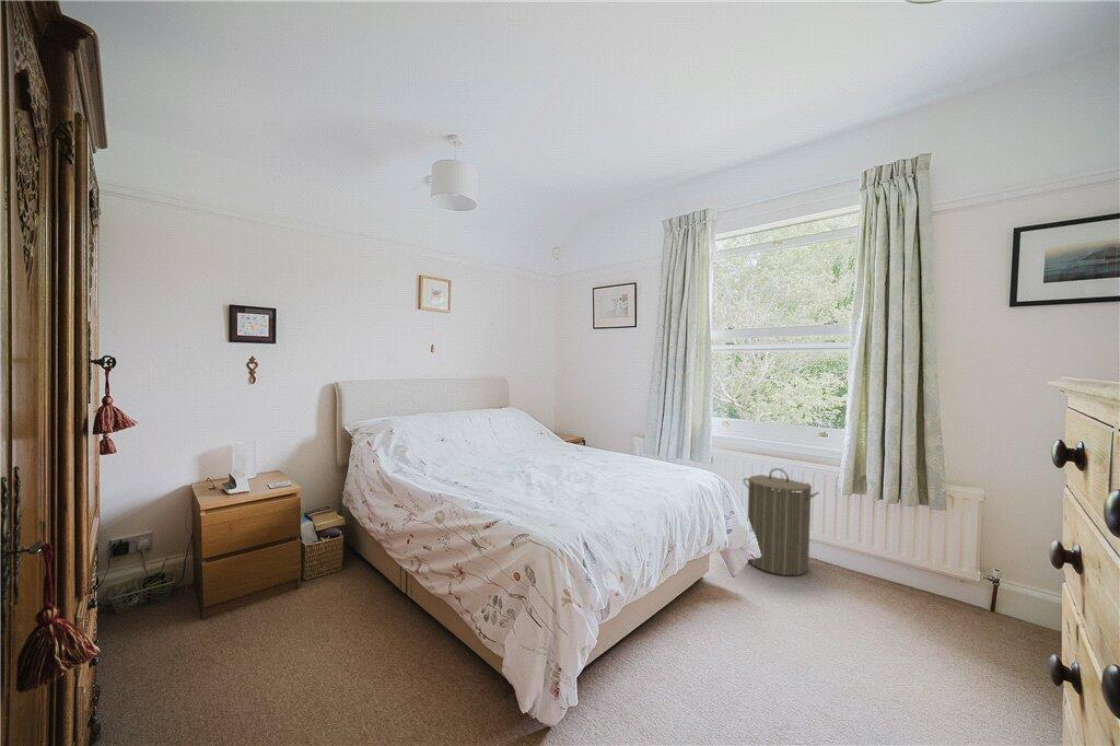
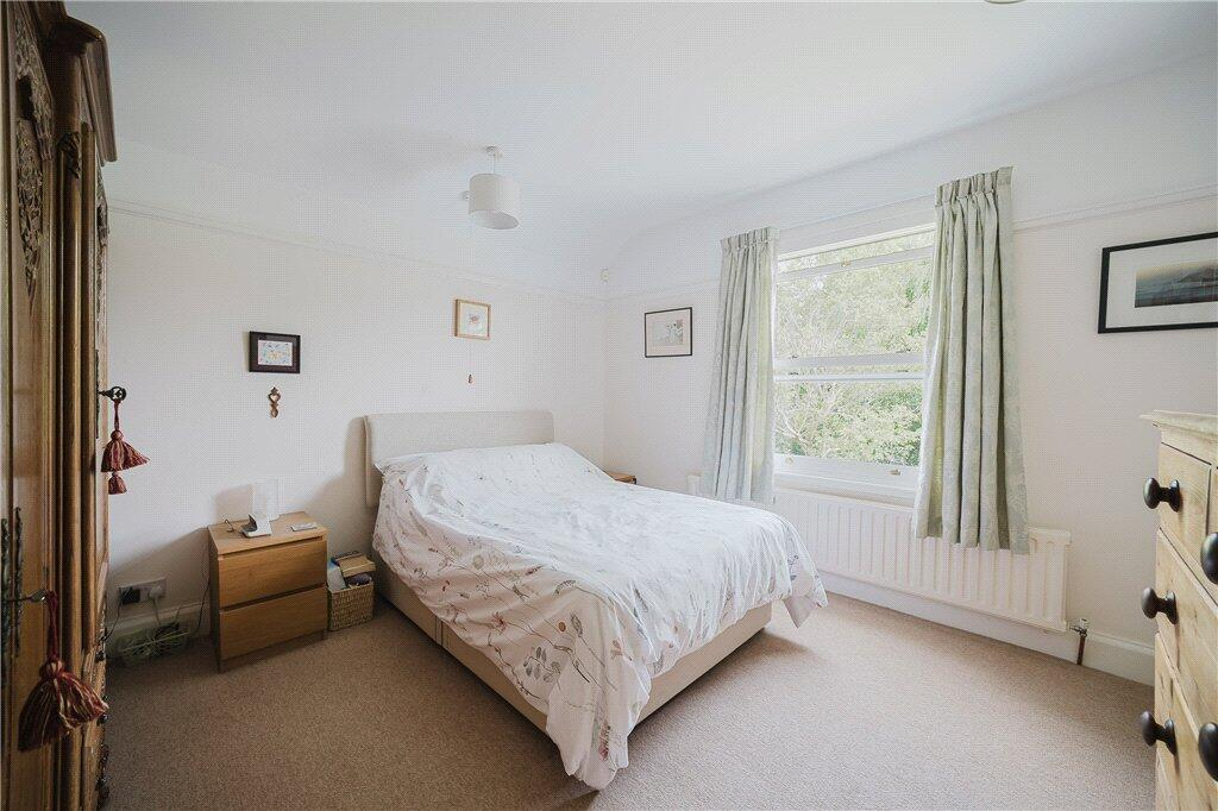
- laundry hamper (778, 515)
